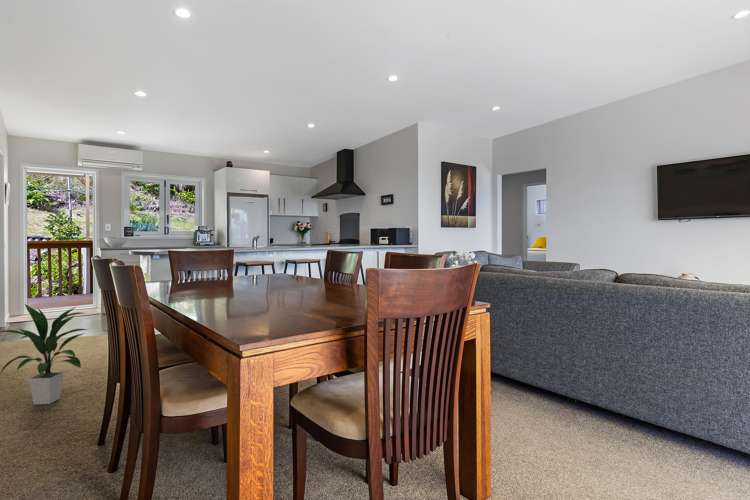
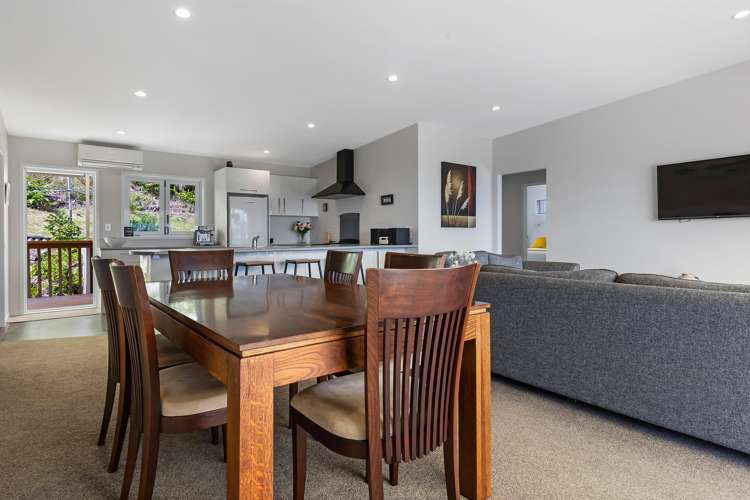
- indoor plant (50, 351)
